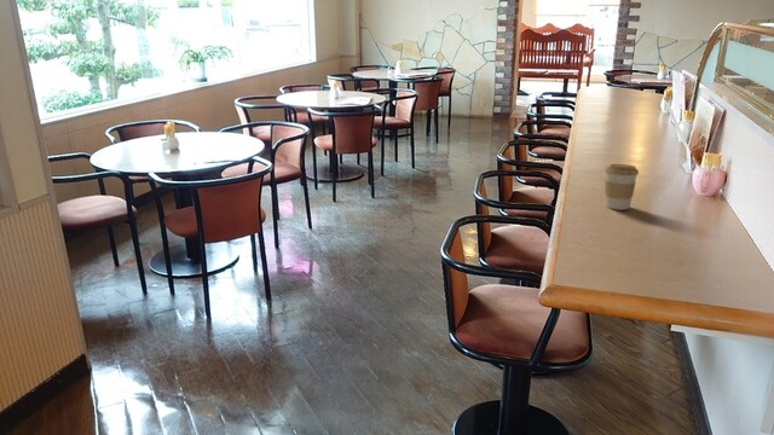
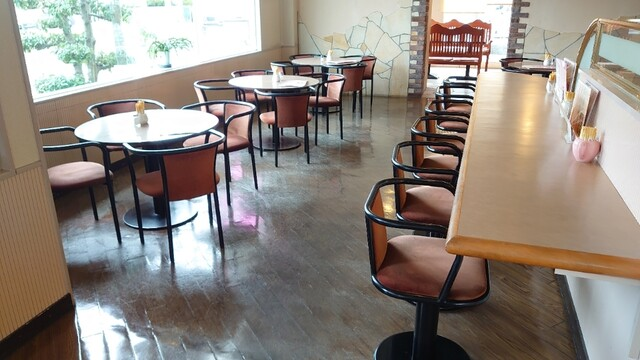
- coffee cup (619, 185)
